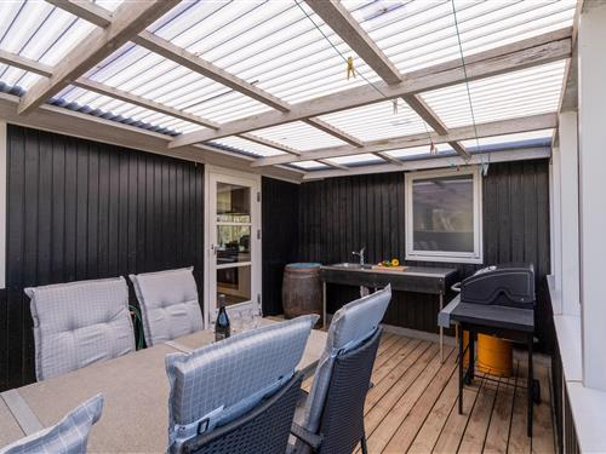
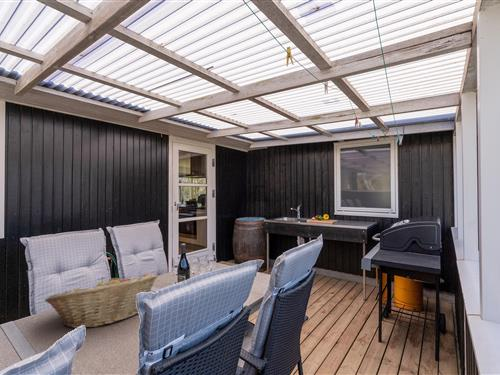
+ fruit basket (106, 294)
